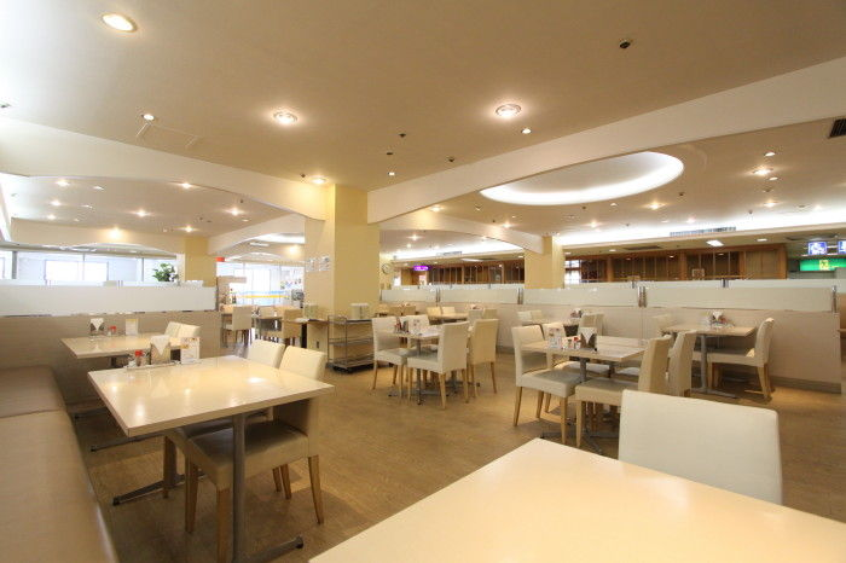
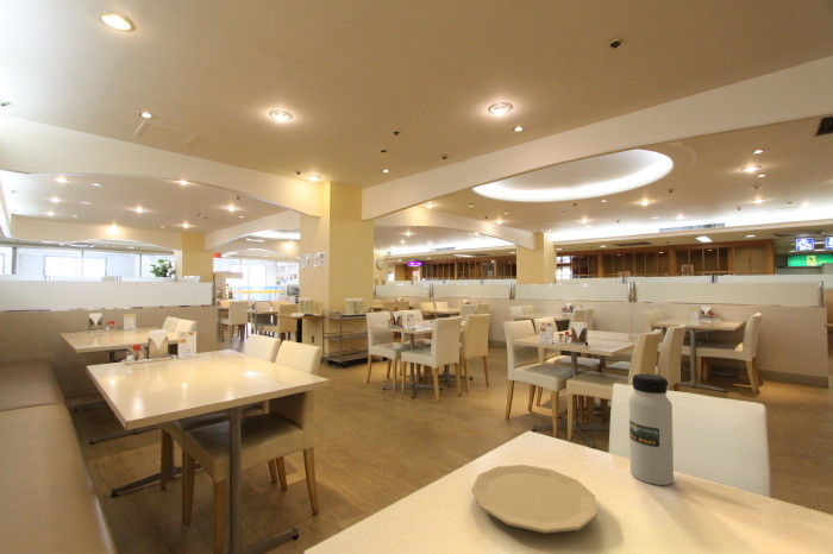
+ water bottle (650, 426)
+ plate (532, 498)
